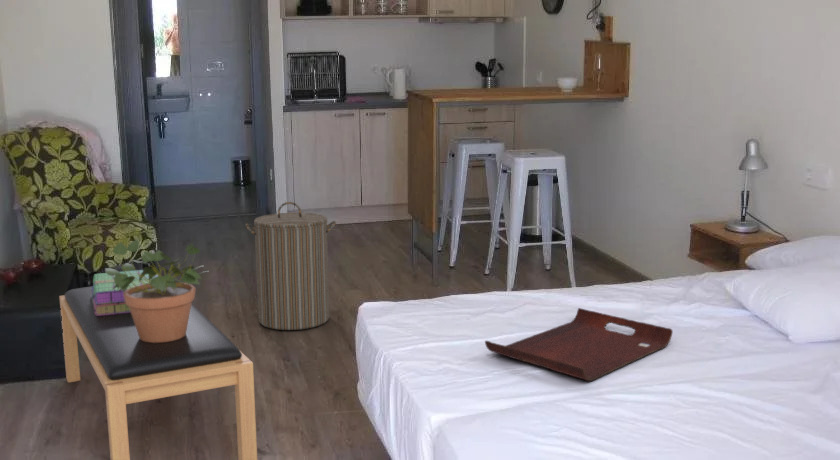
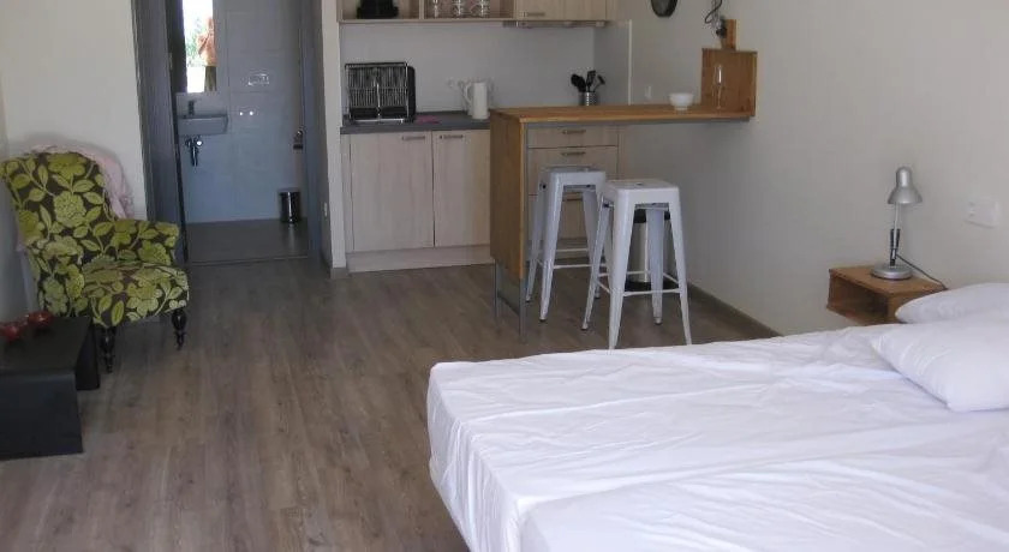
- stack of books (126, 289)
- potted plant (152, 290)
- bench (146, 367)
- laundry hamper (292, 261)
- serving tray (580, 342)
